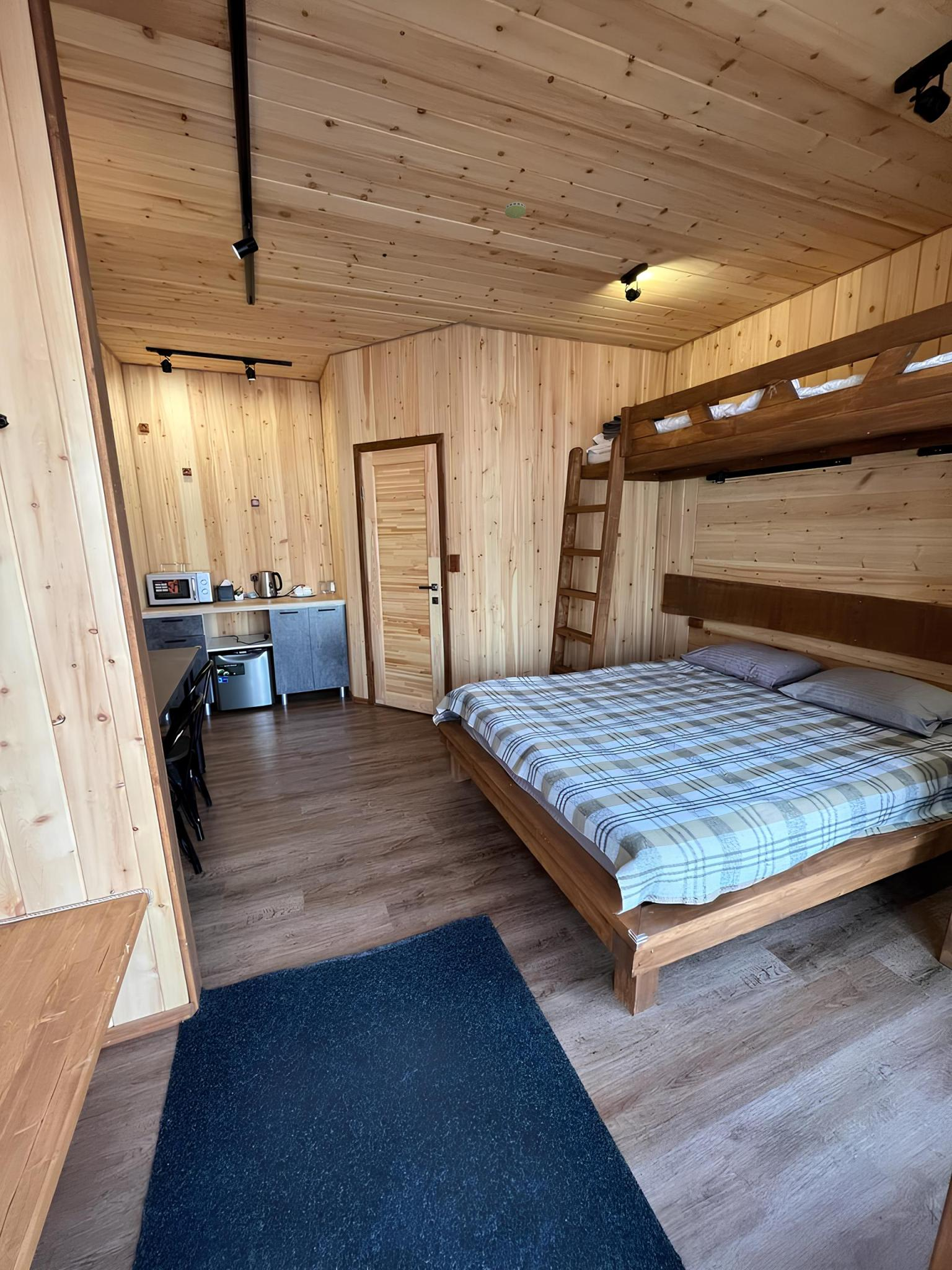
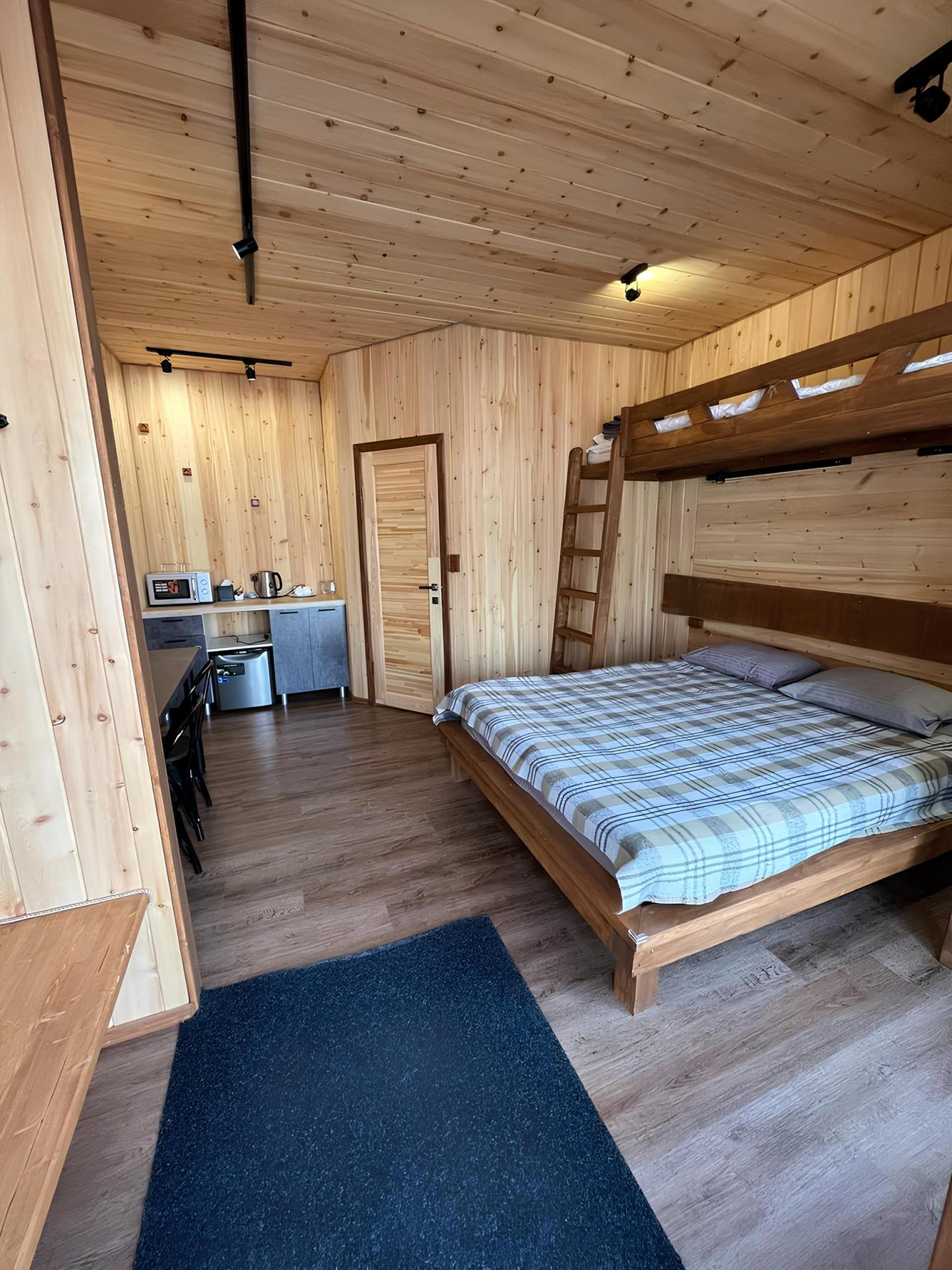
- smoke detector (515, 209)
